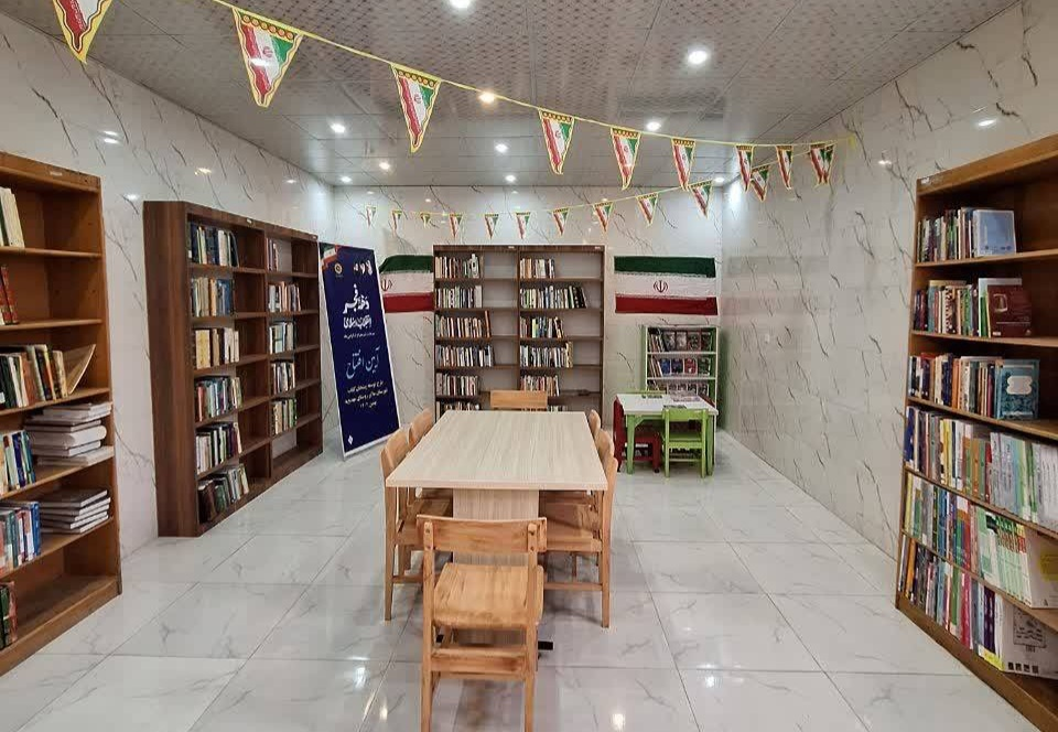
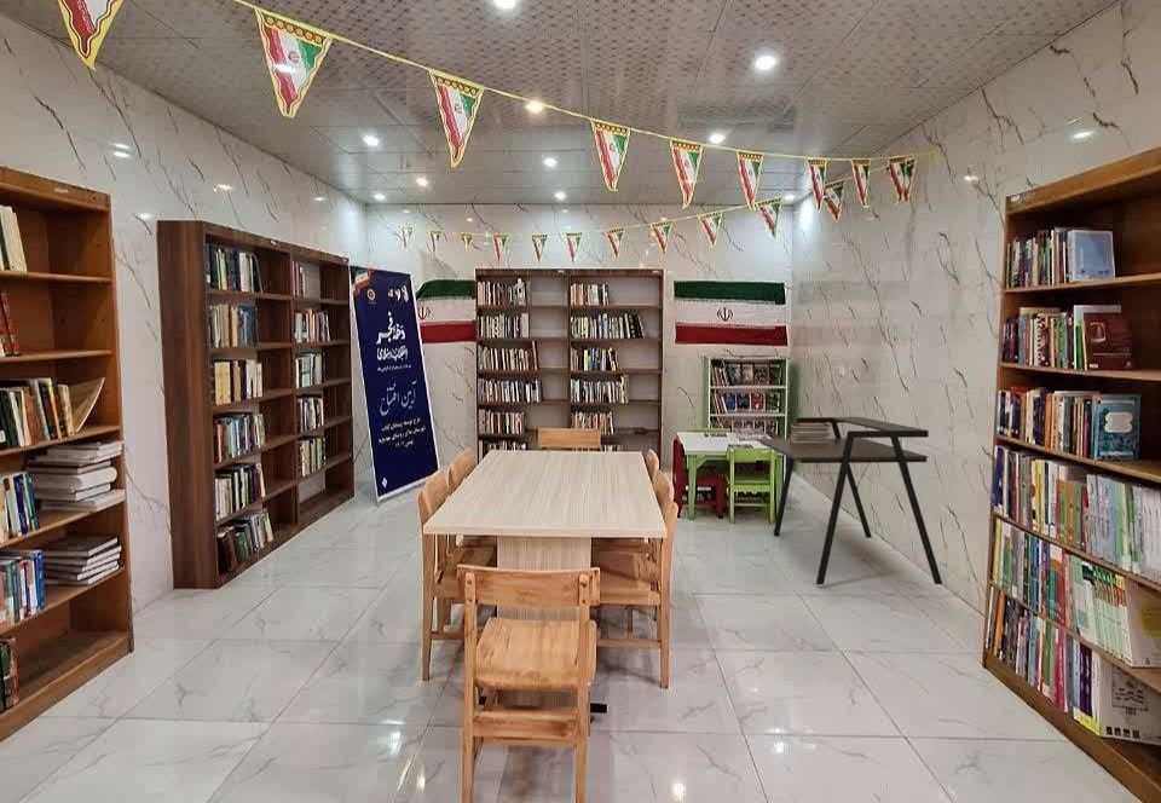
+ desk (838, 491)
+ book stack (809, 432)
